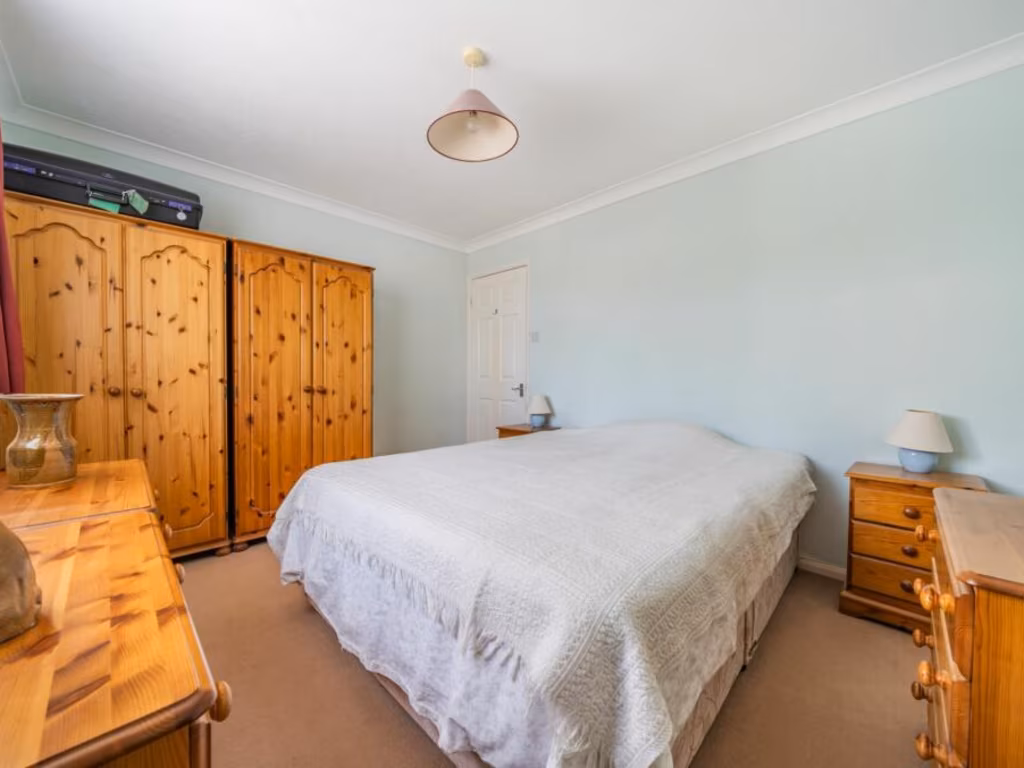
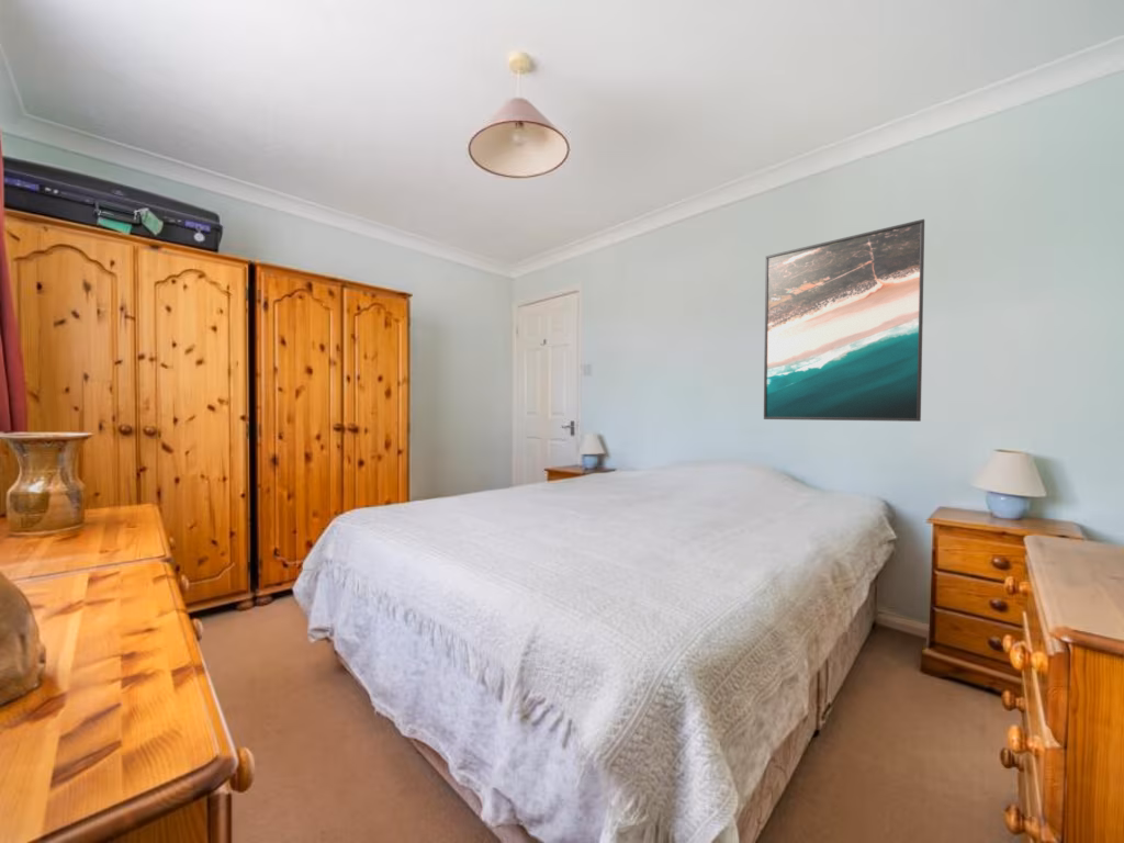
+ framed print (835, 329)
